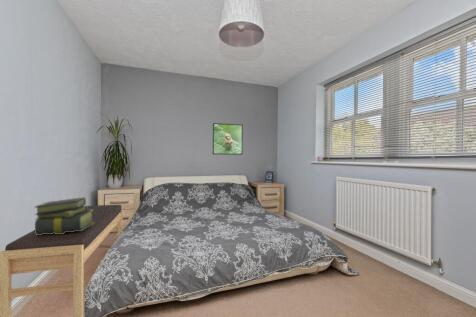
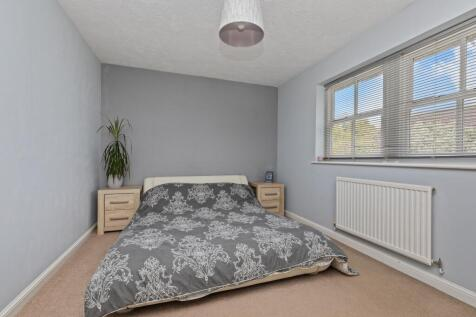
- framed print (227, 139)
- stack of books (63, 214)
- bench (80, 247)
